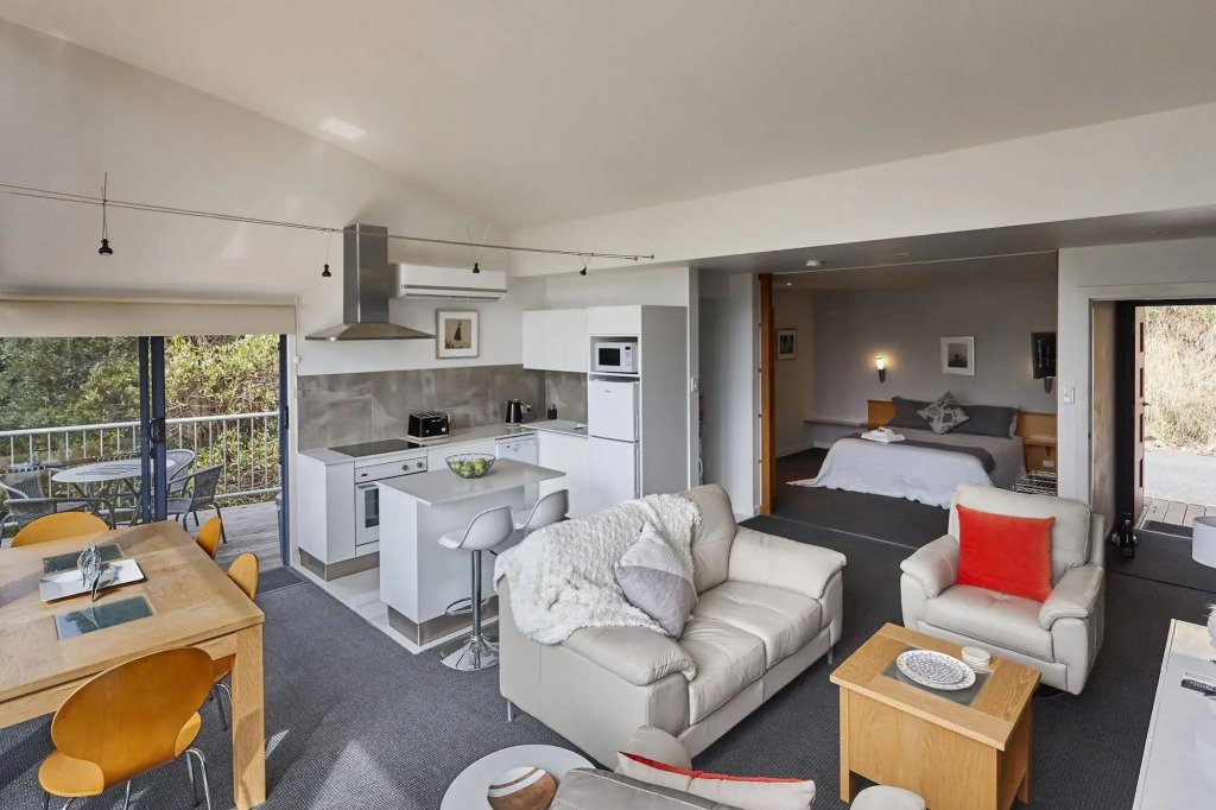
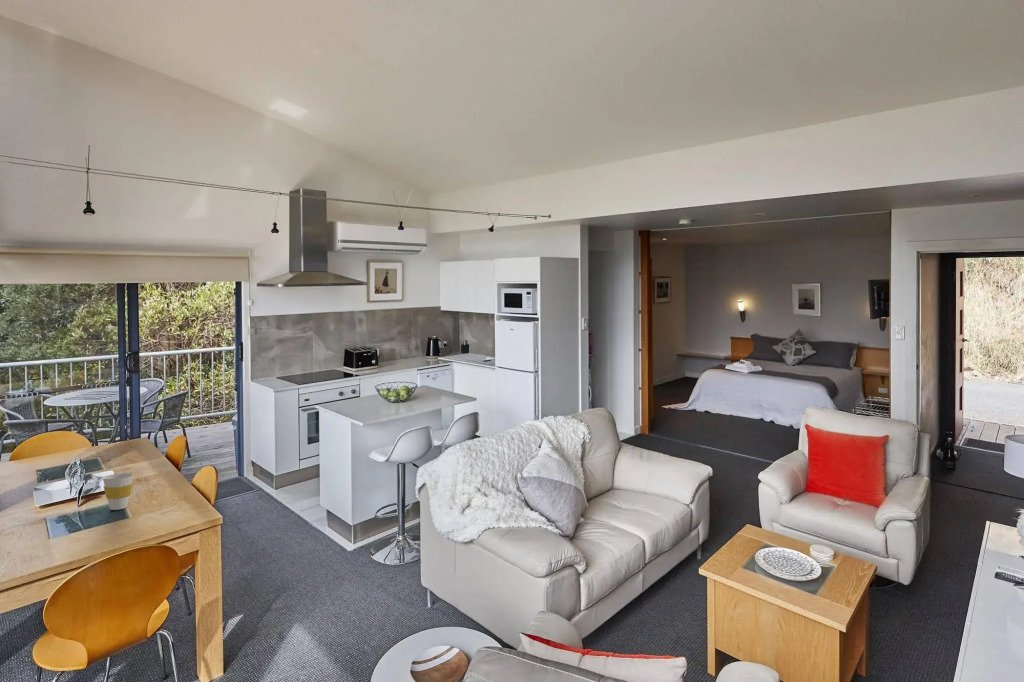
+ cup (118, 492)
